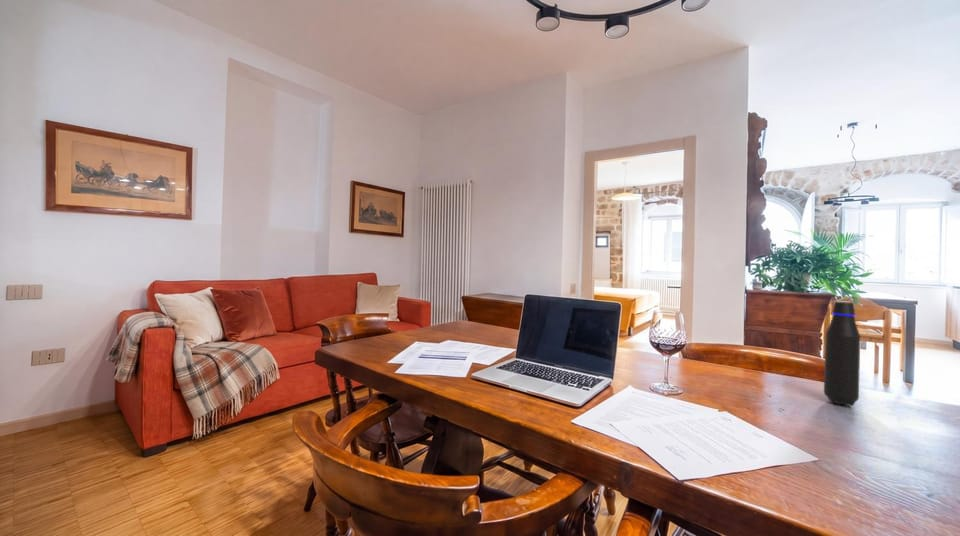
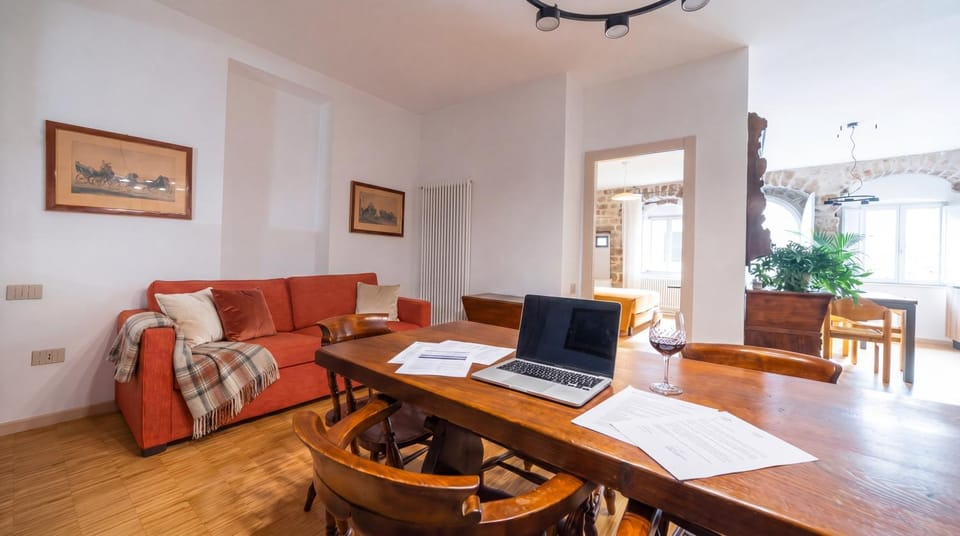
- water bottle (842, 352)
